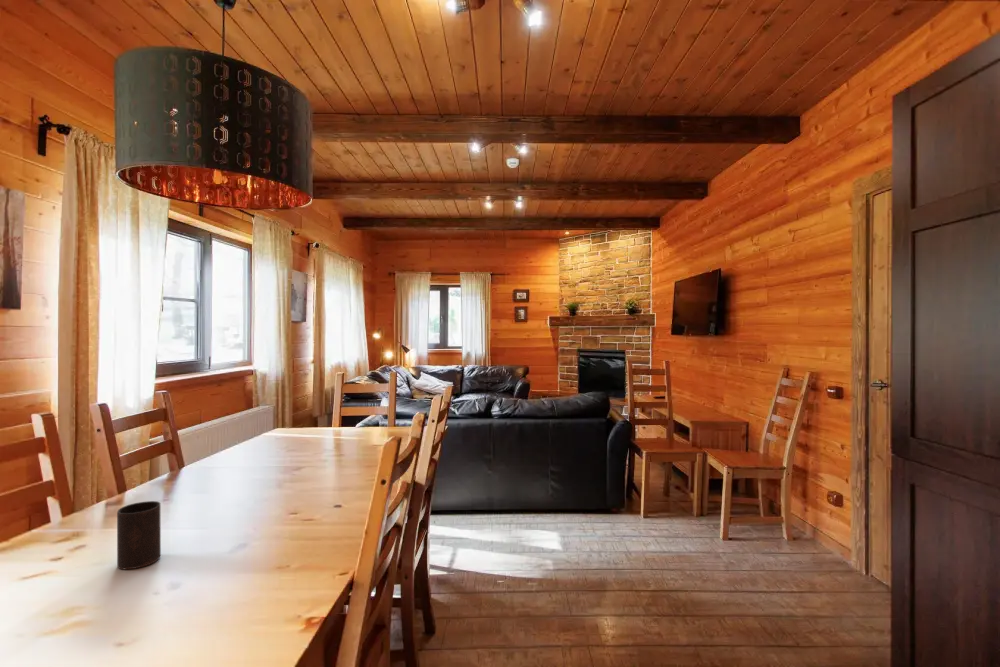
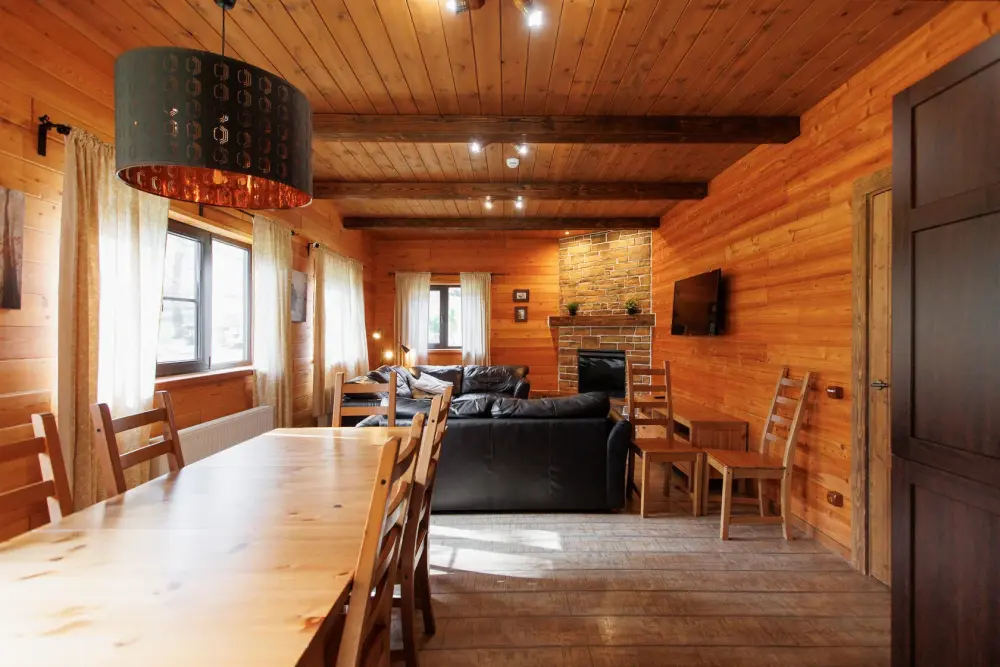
- cup (139, 534)
